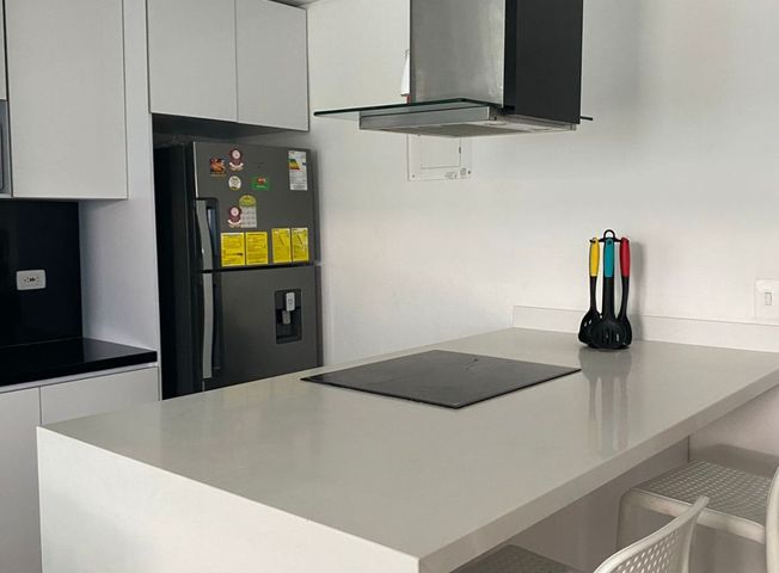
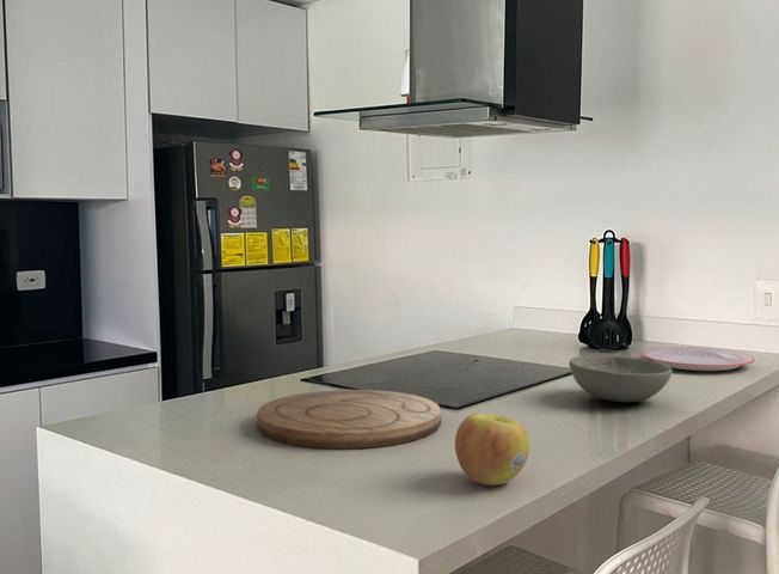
+ bowl (618, 380)
+ plate (695, 359)
+ cutting board (349, 415)
+ apple (491, 447)
